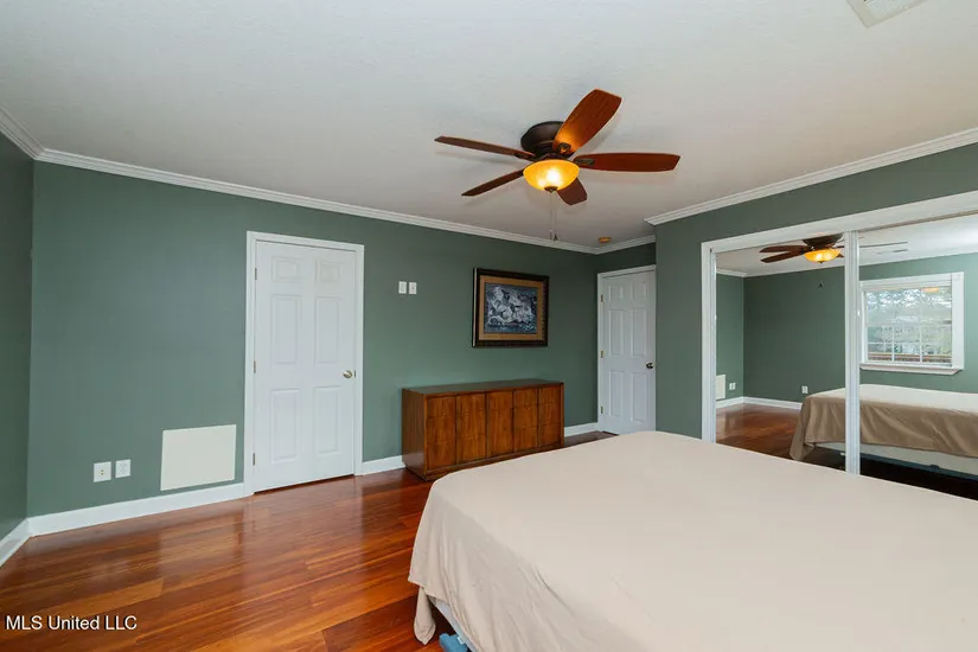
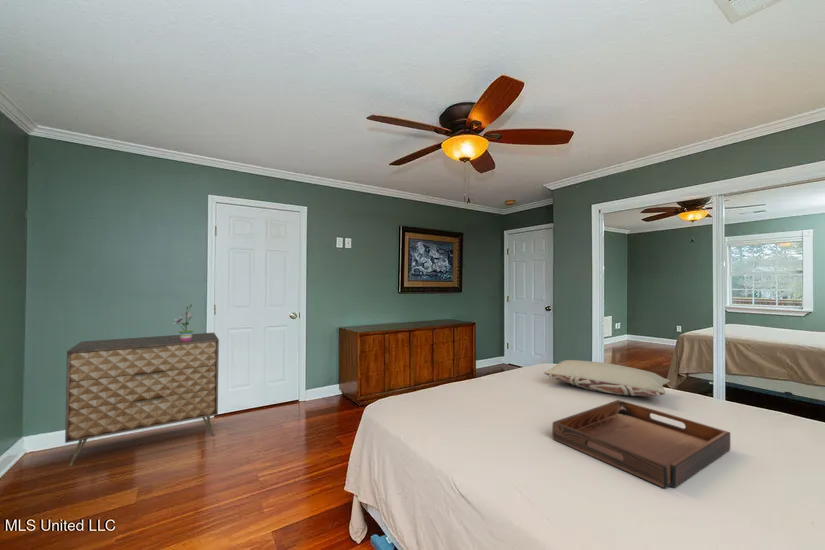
+ dresser (150, 389)
+ pillow (604, 377)
+ potted plant (182, 321)
+ serving tray (638, 435)
